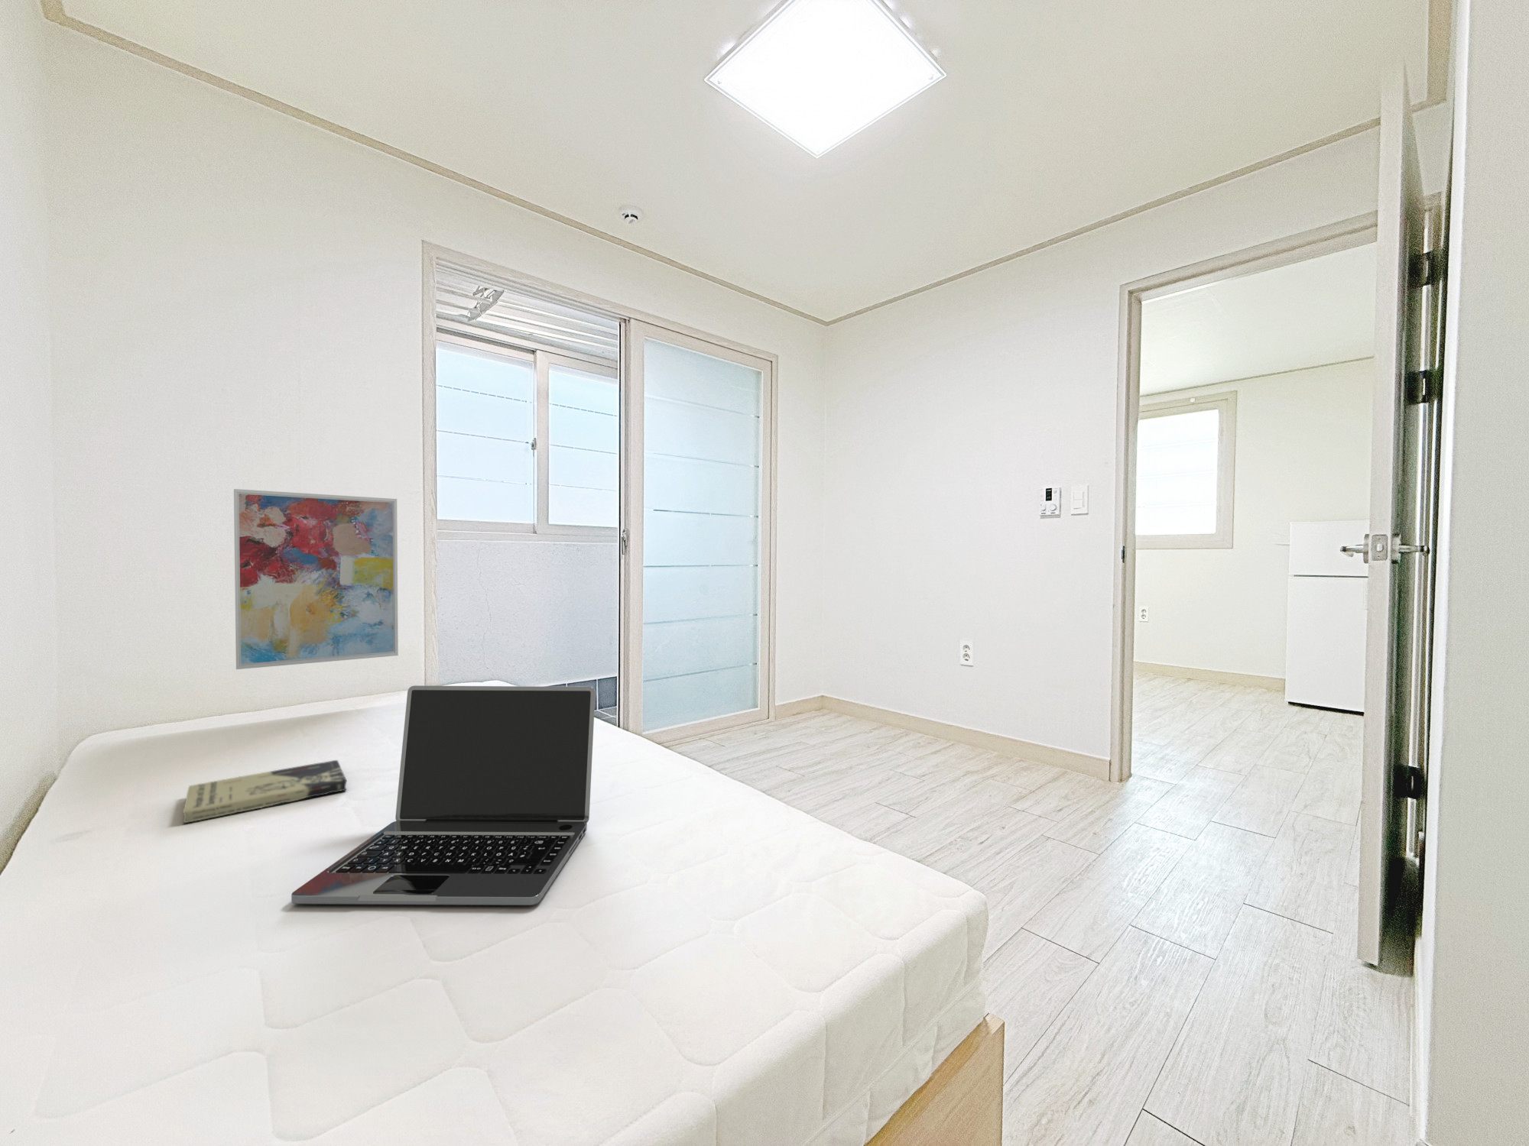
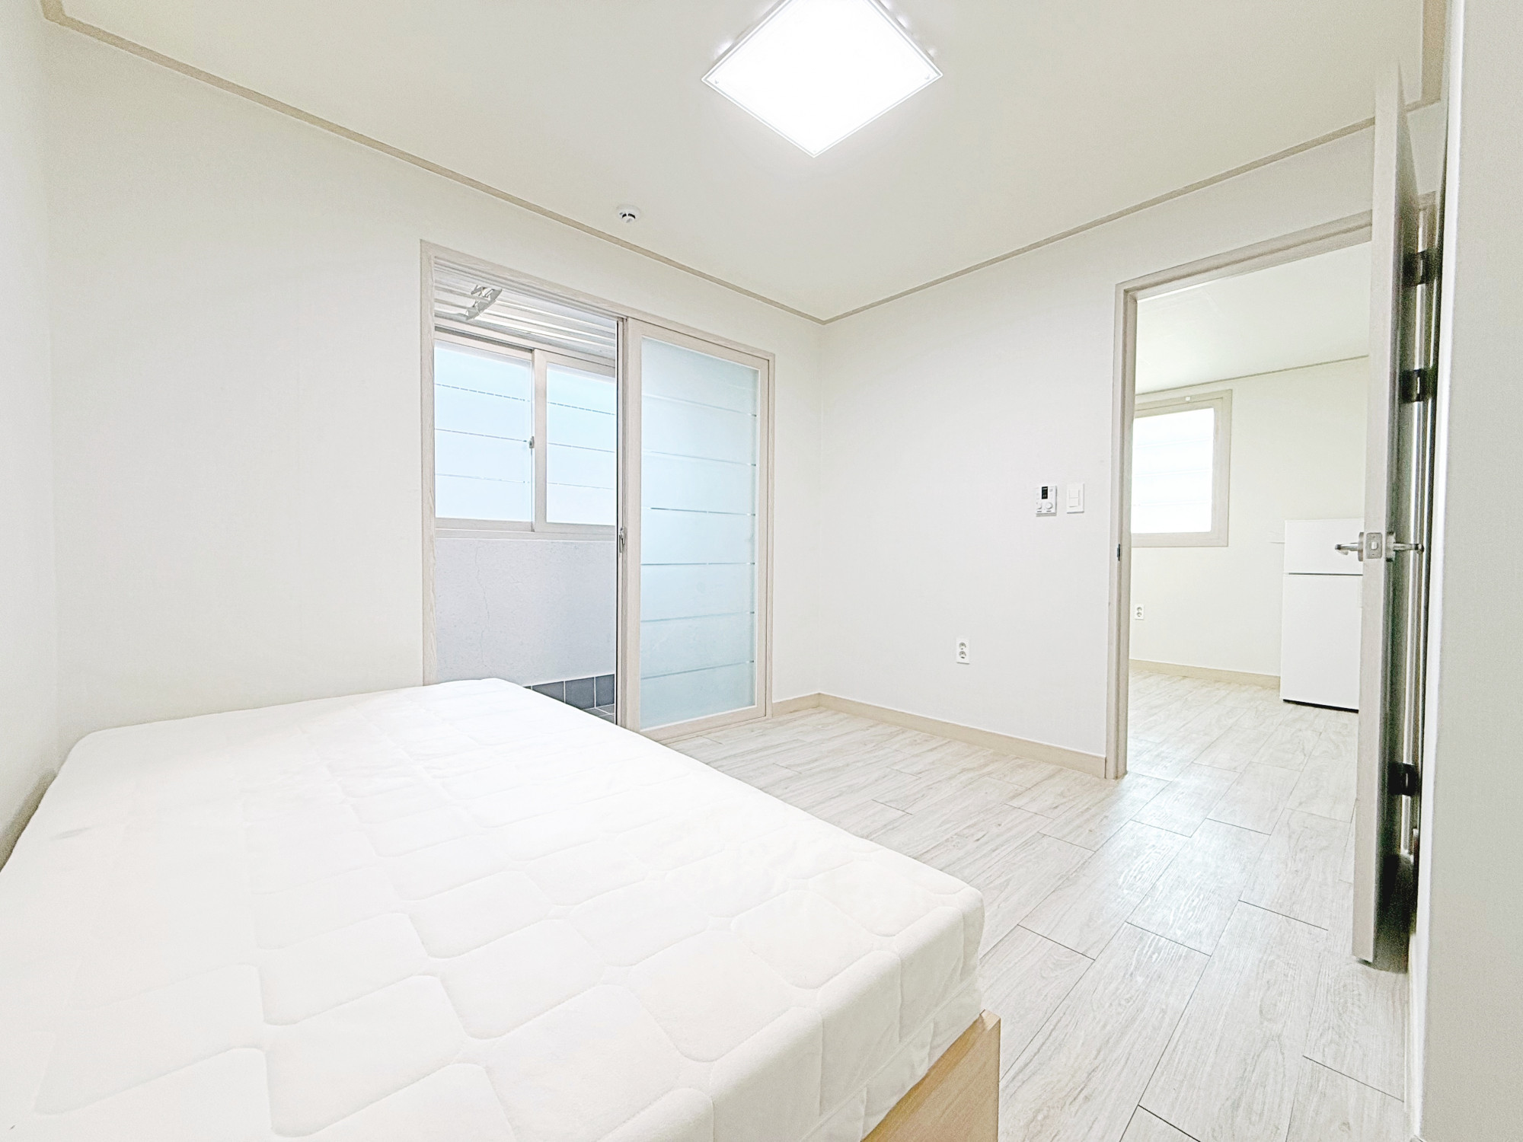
- book (268, 787)
- laptop (464, 780)
- wall art (321, 578)
